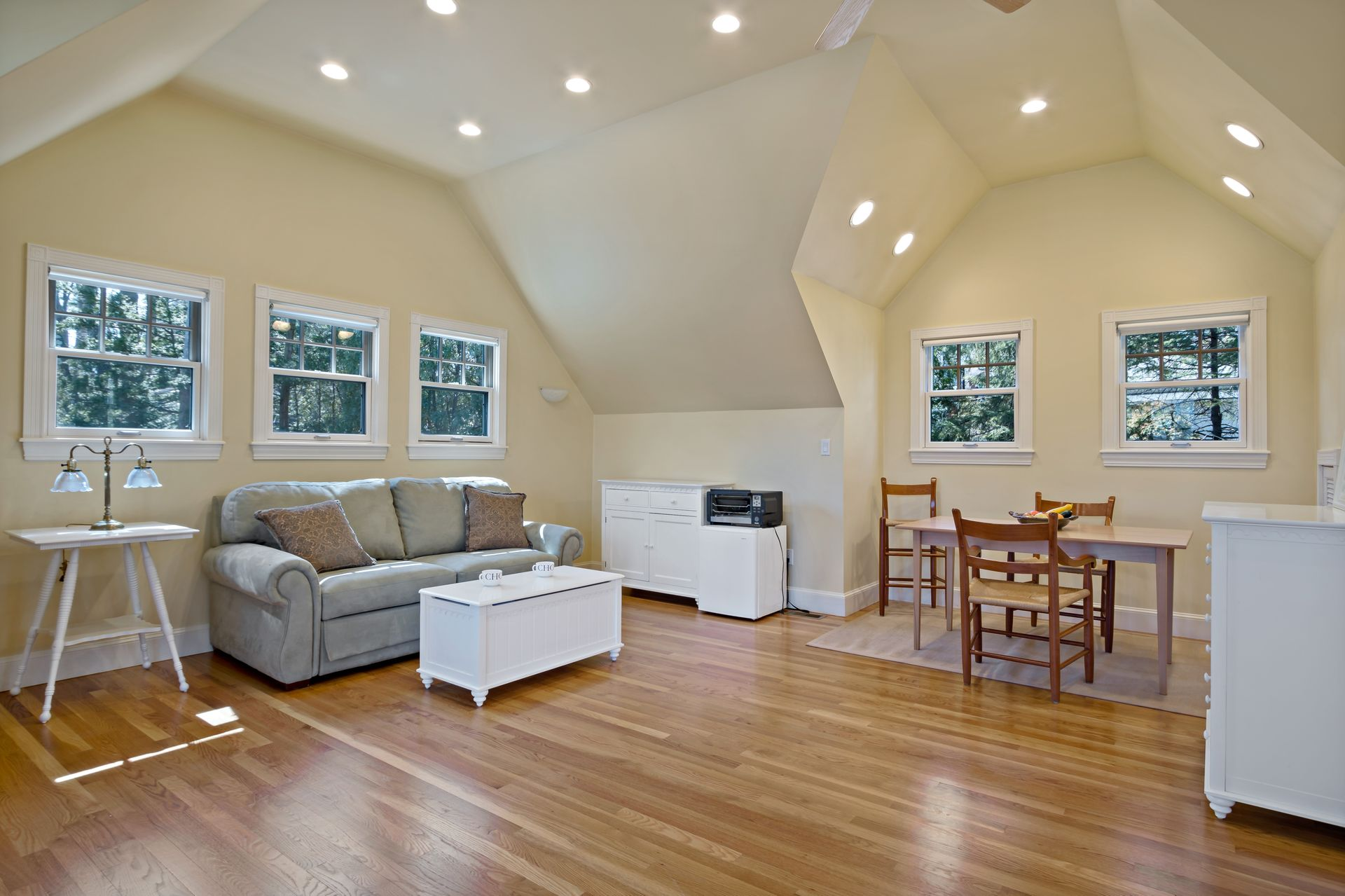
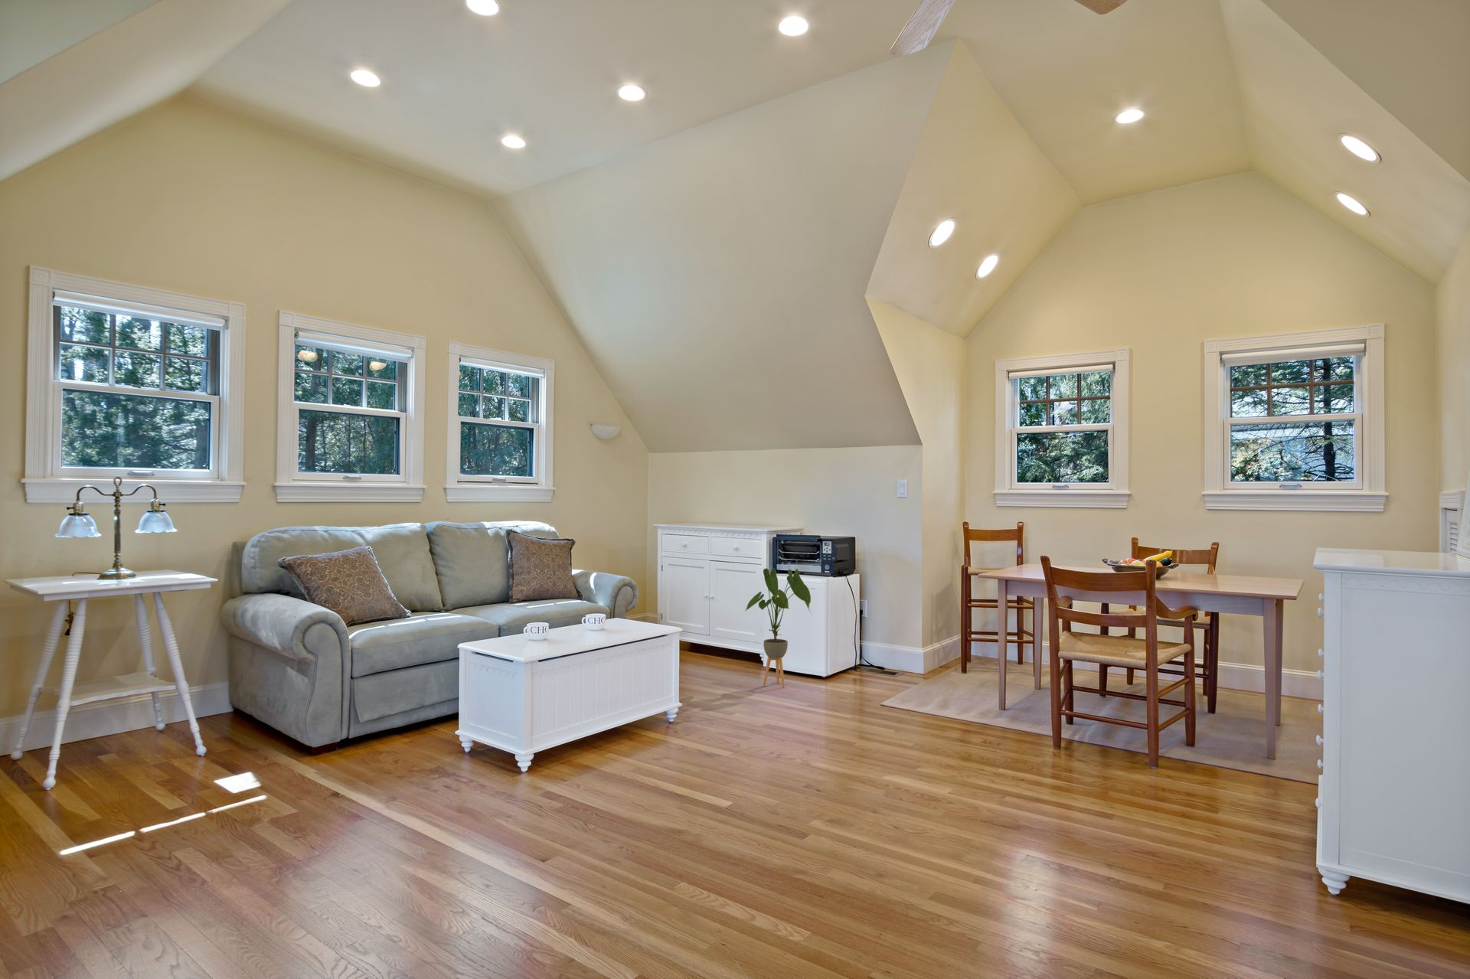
+ house plant (780, 625)
